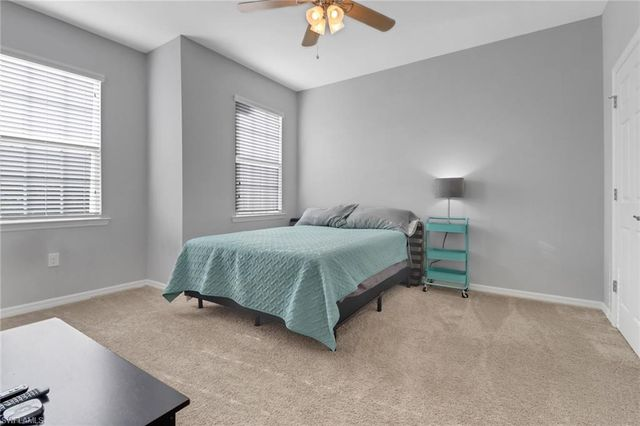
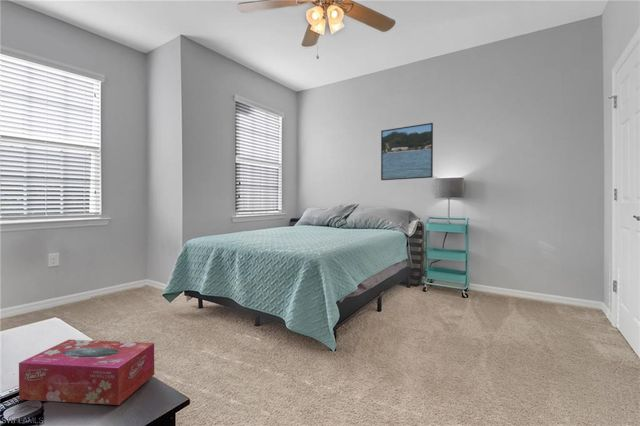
+ tissue box (91, 369)
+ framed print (405, 153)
